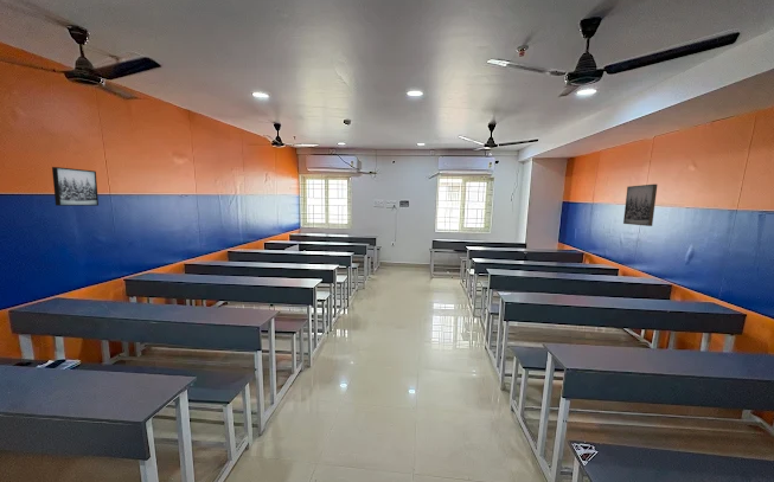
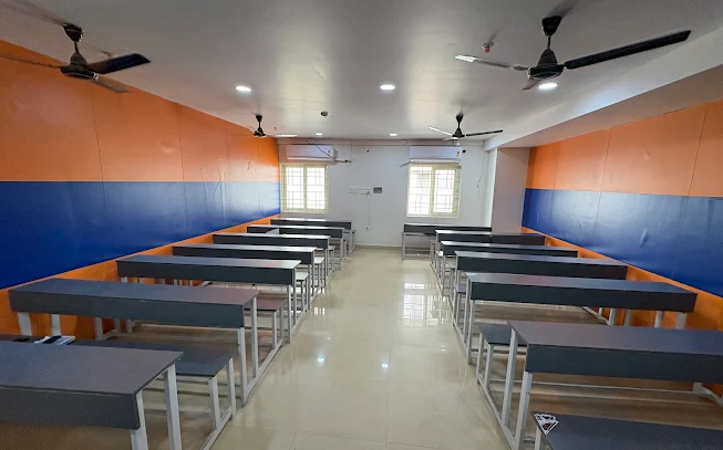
- wall art (76, 187)
- wall art (639, 205)
